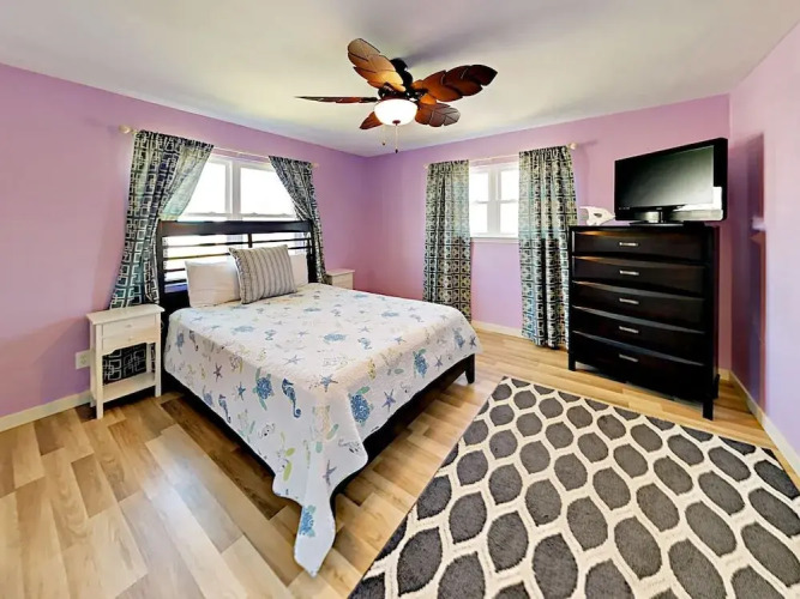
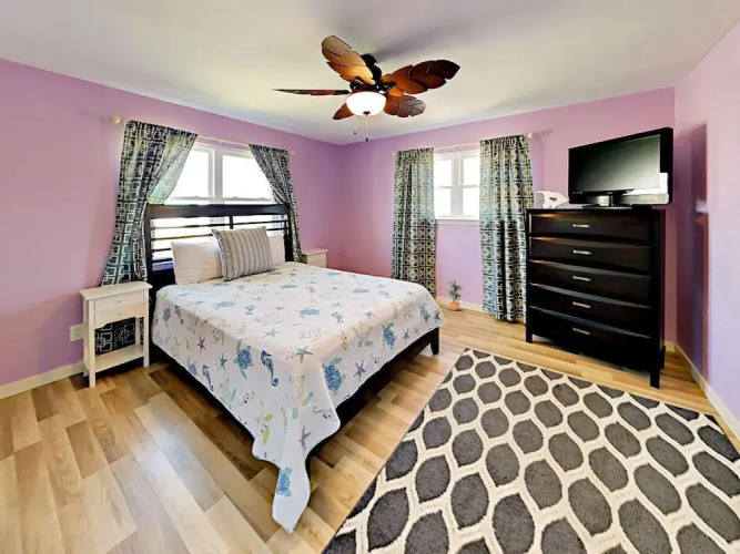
+ potted plant (455, 294)
